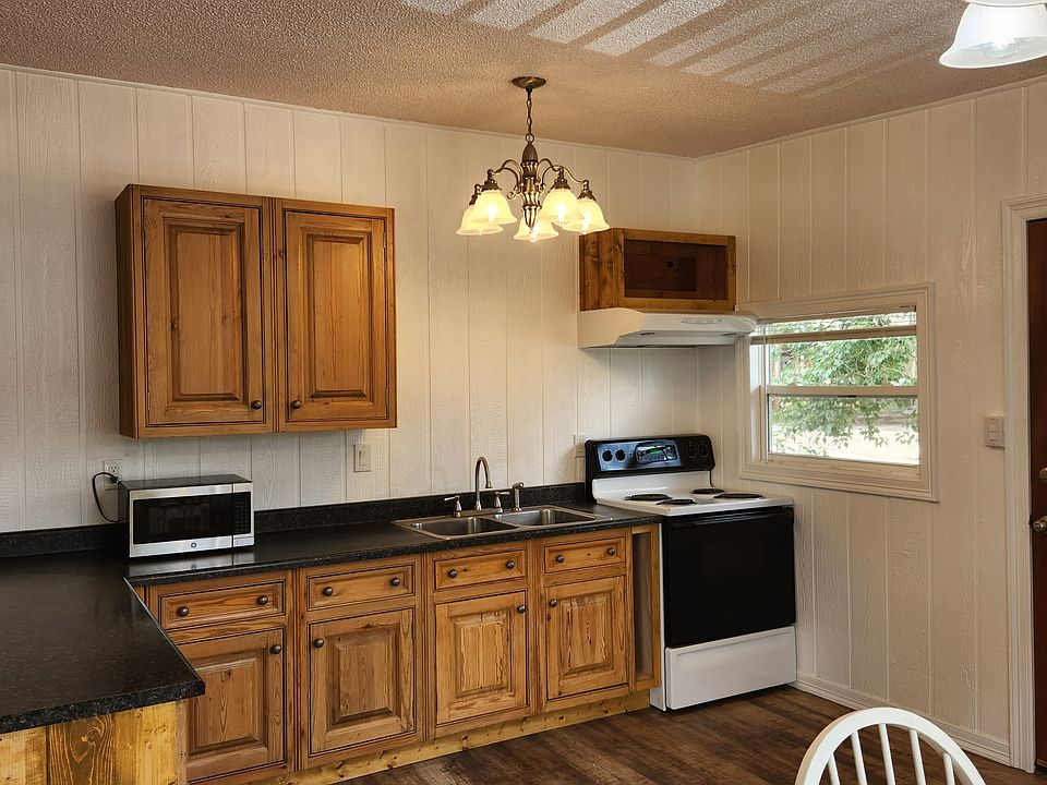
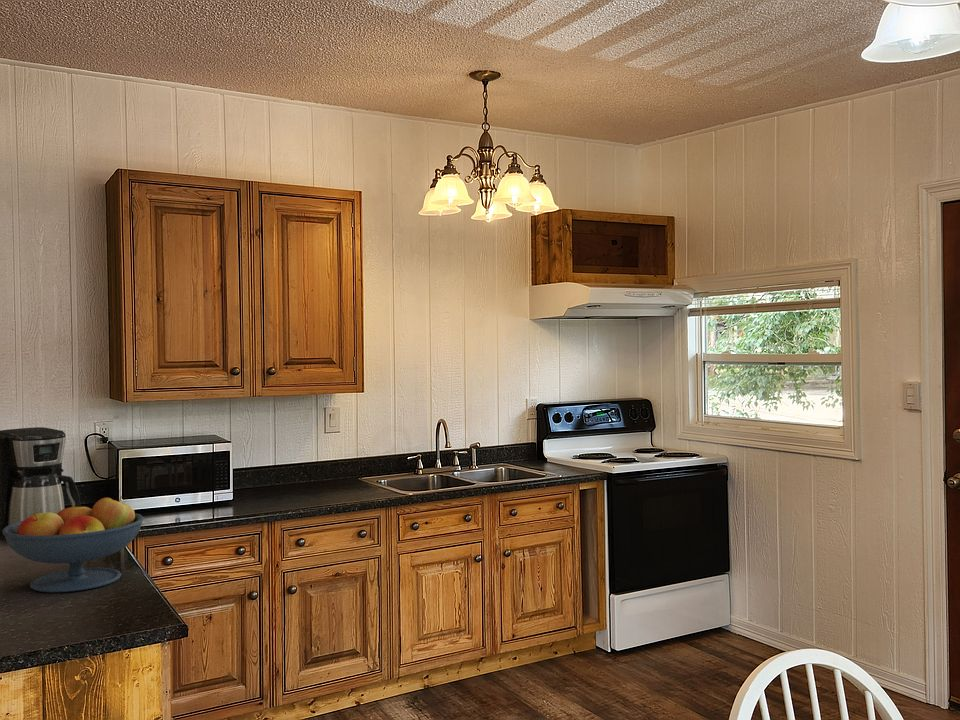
+ fruit bowl (75, 541)
+ coffee maker (34, 480)
